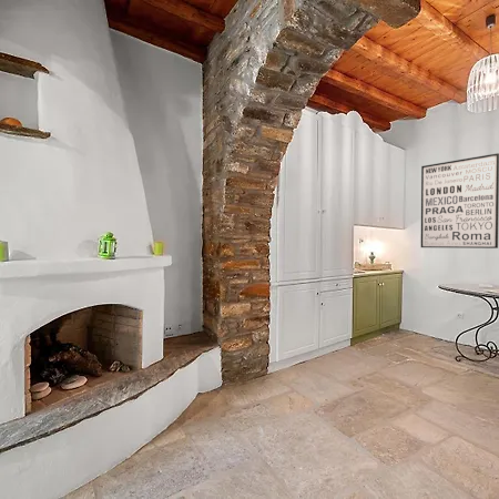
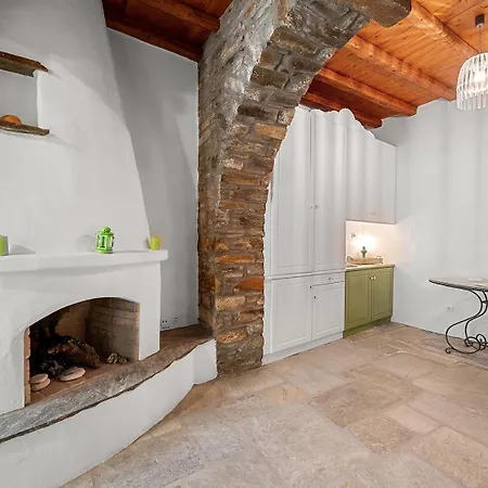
- wall art (457, 204)
